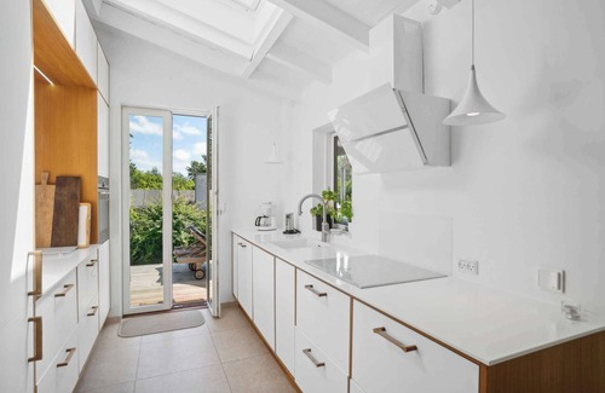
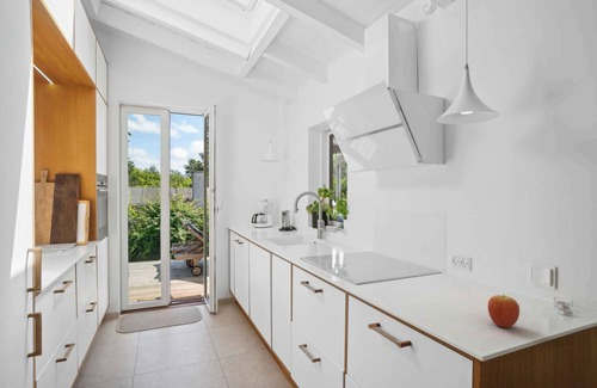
+ fruit (503, 309)
